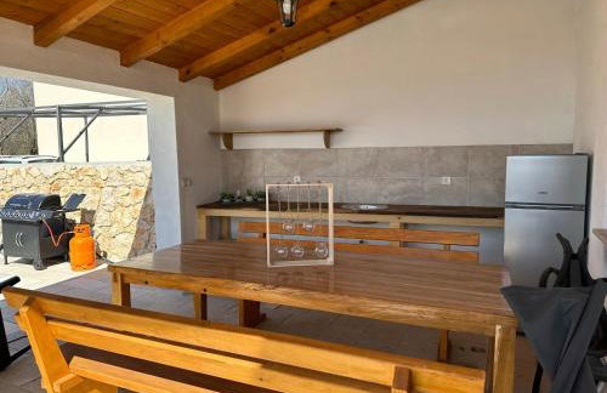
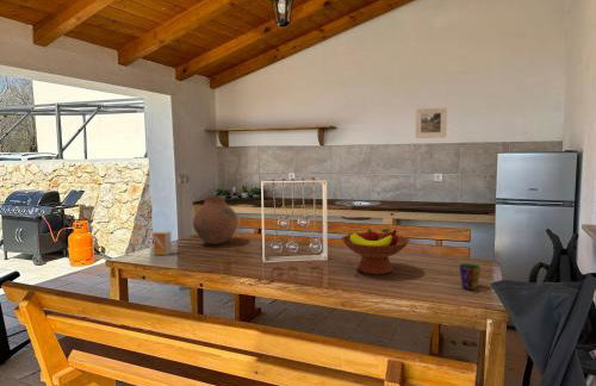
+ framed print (430, 123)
+ vase (216, 219)
+ cup (468, 278)
+ small box (162, 242)
+ fruit bowl (374, 248)
